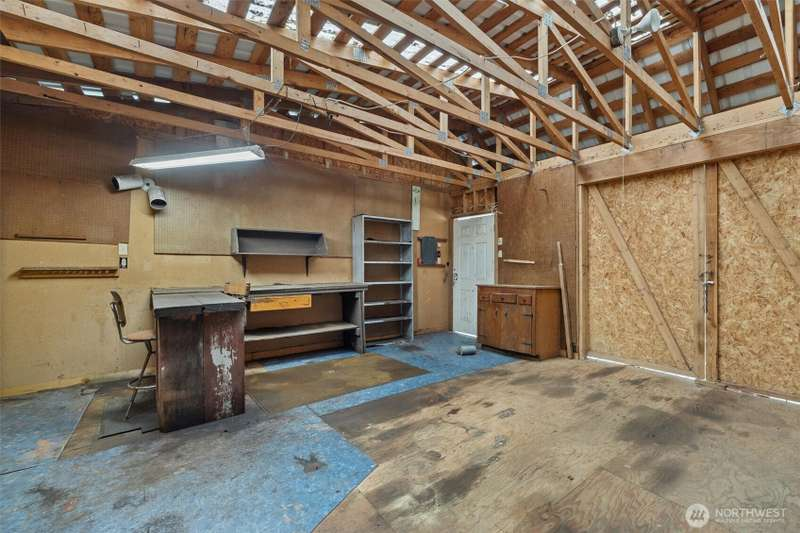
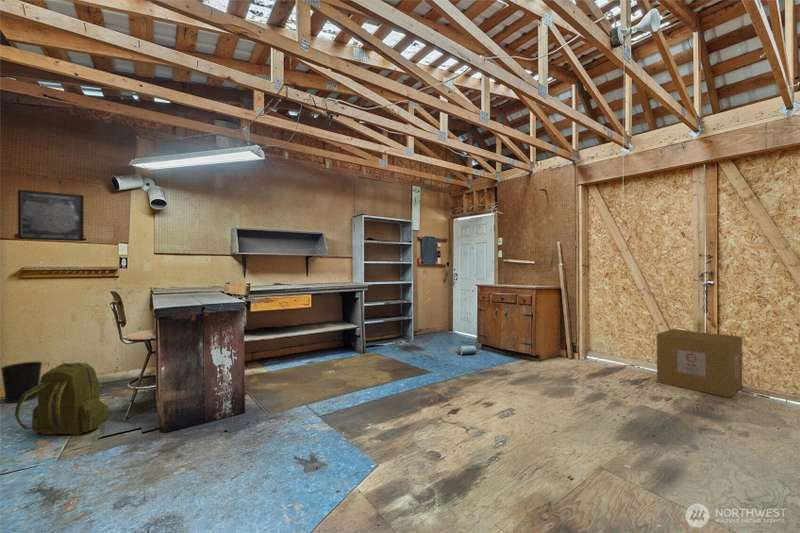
+ wall art (51, 216)
+ cardboard box (698, 359)
+ wastebasket (22, 381)
+ backpack (66, 397)
